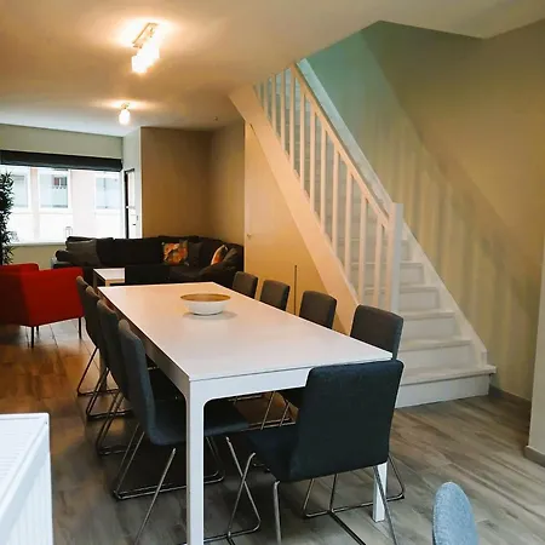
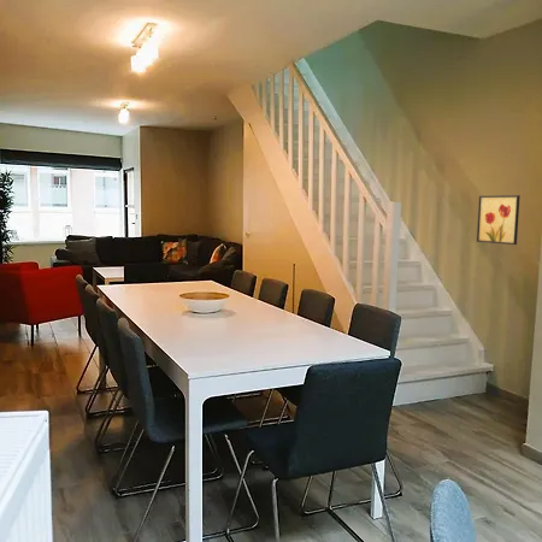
+ wall art (497, 219)
